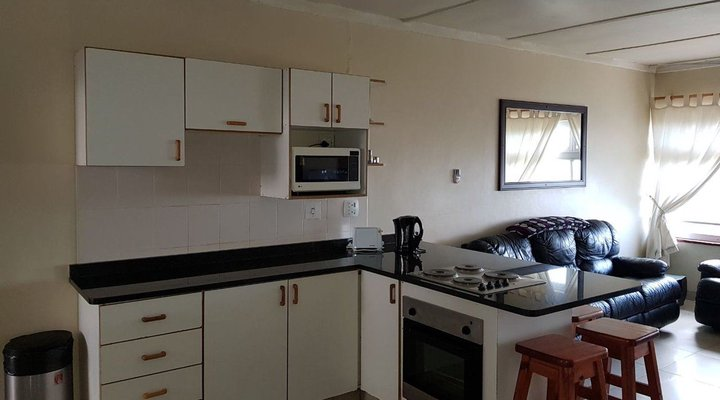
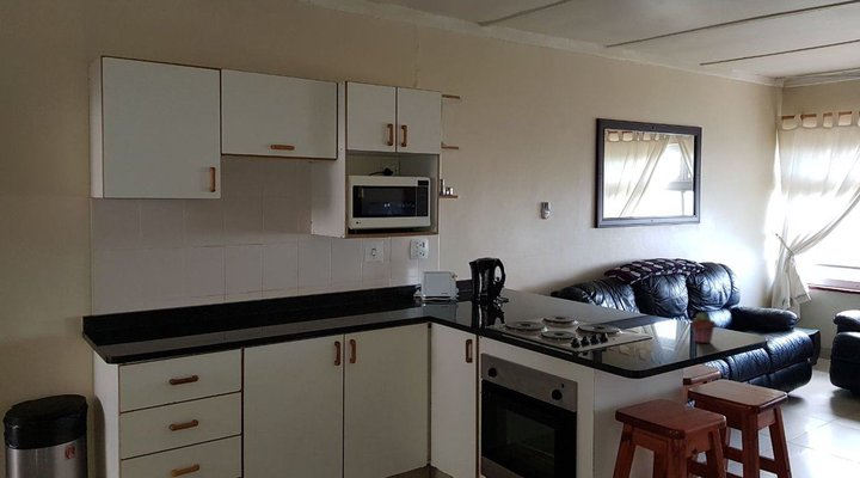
+ potted succulent (702, 326)
